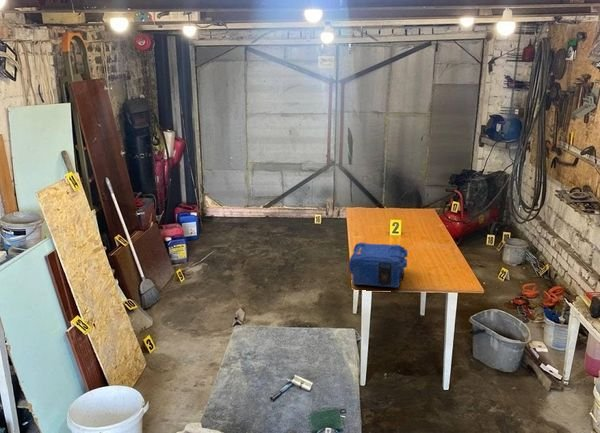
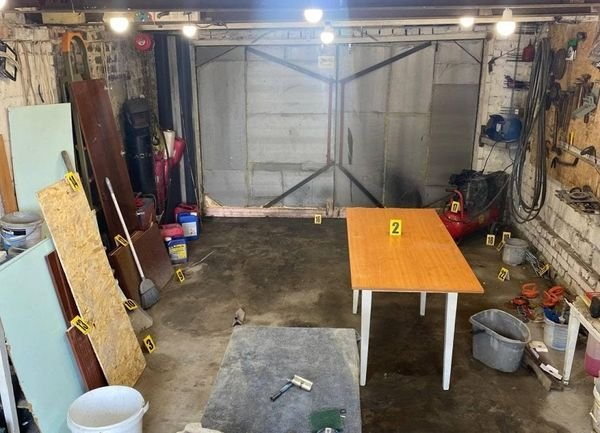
- toolbox (379, 264)
